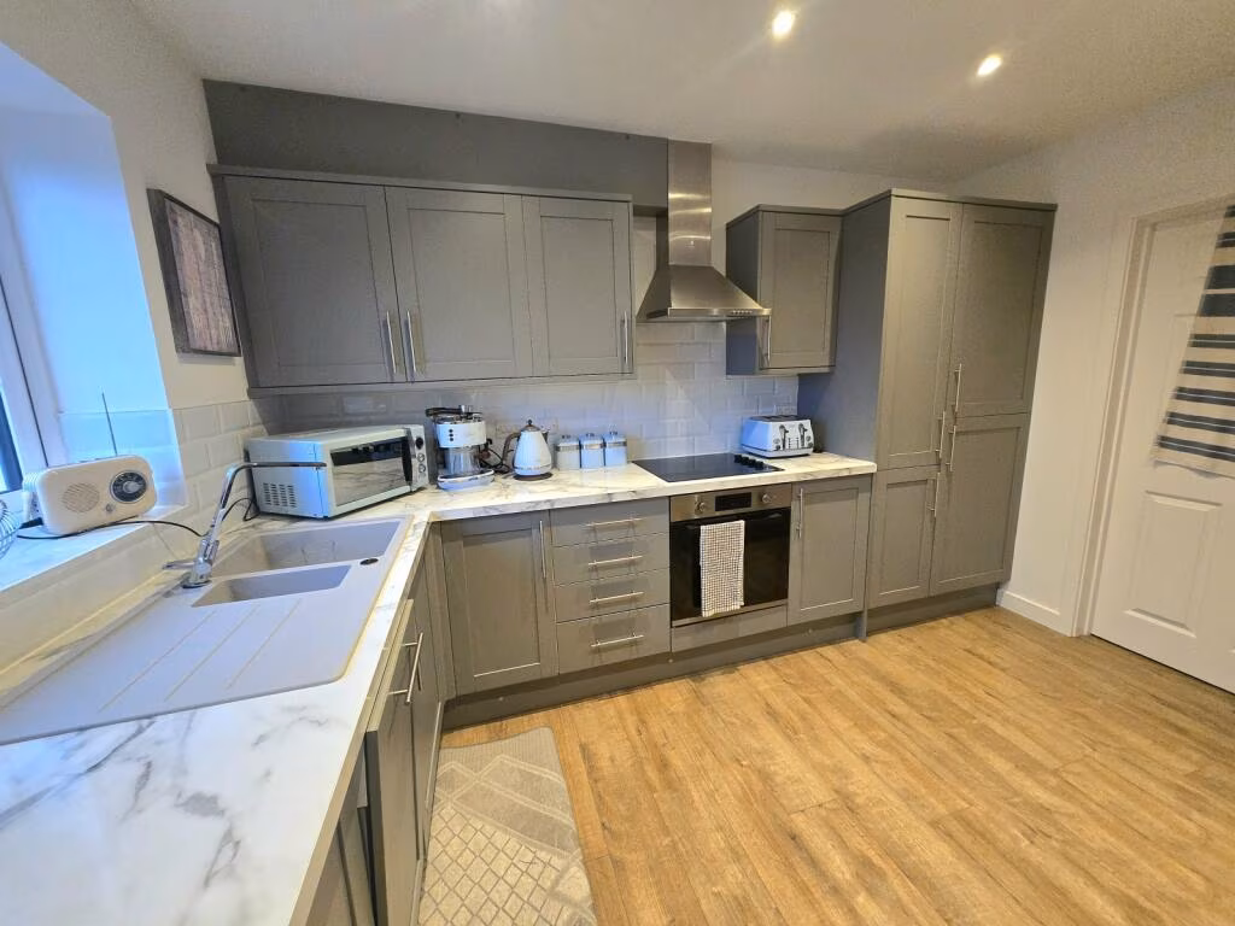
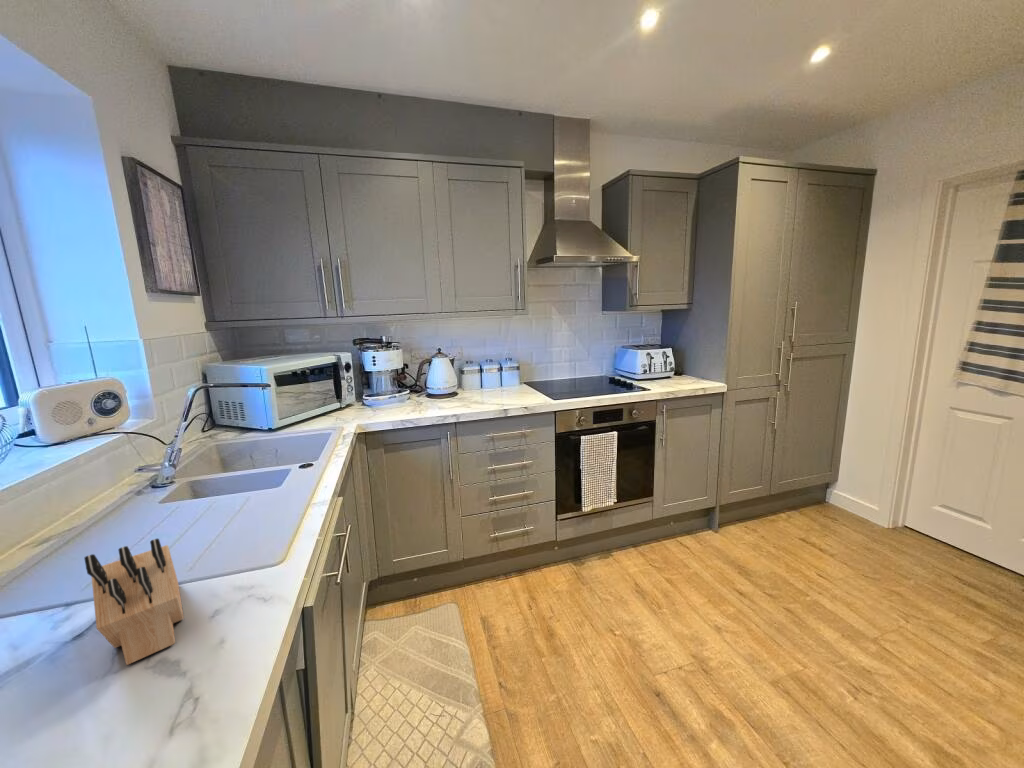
+ knife block (138, 578)
